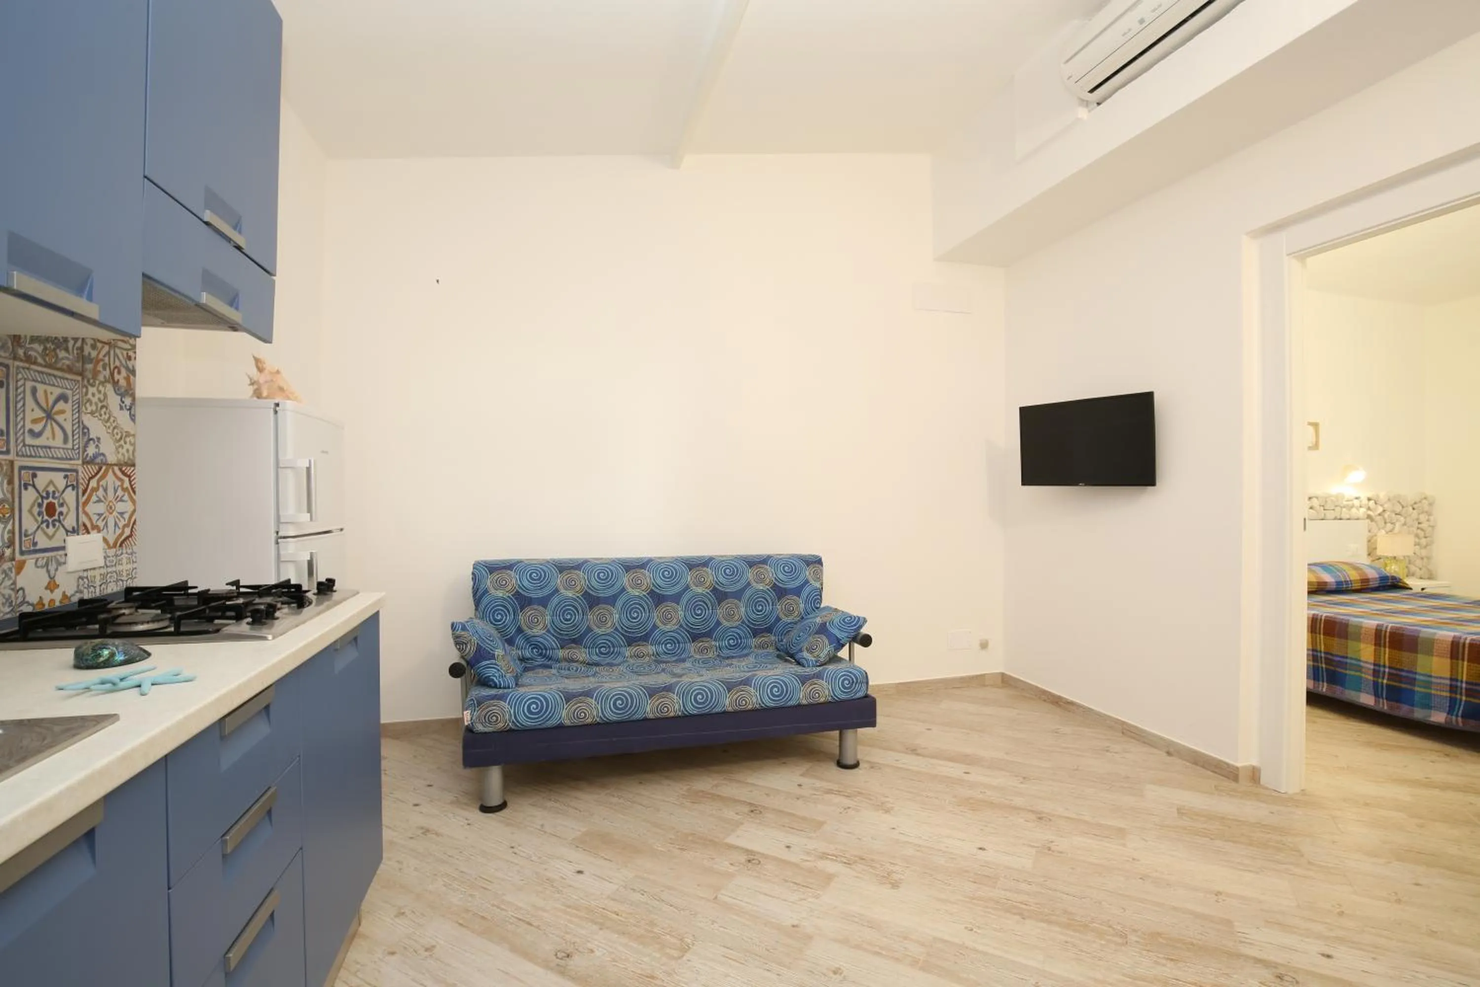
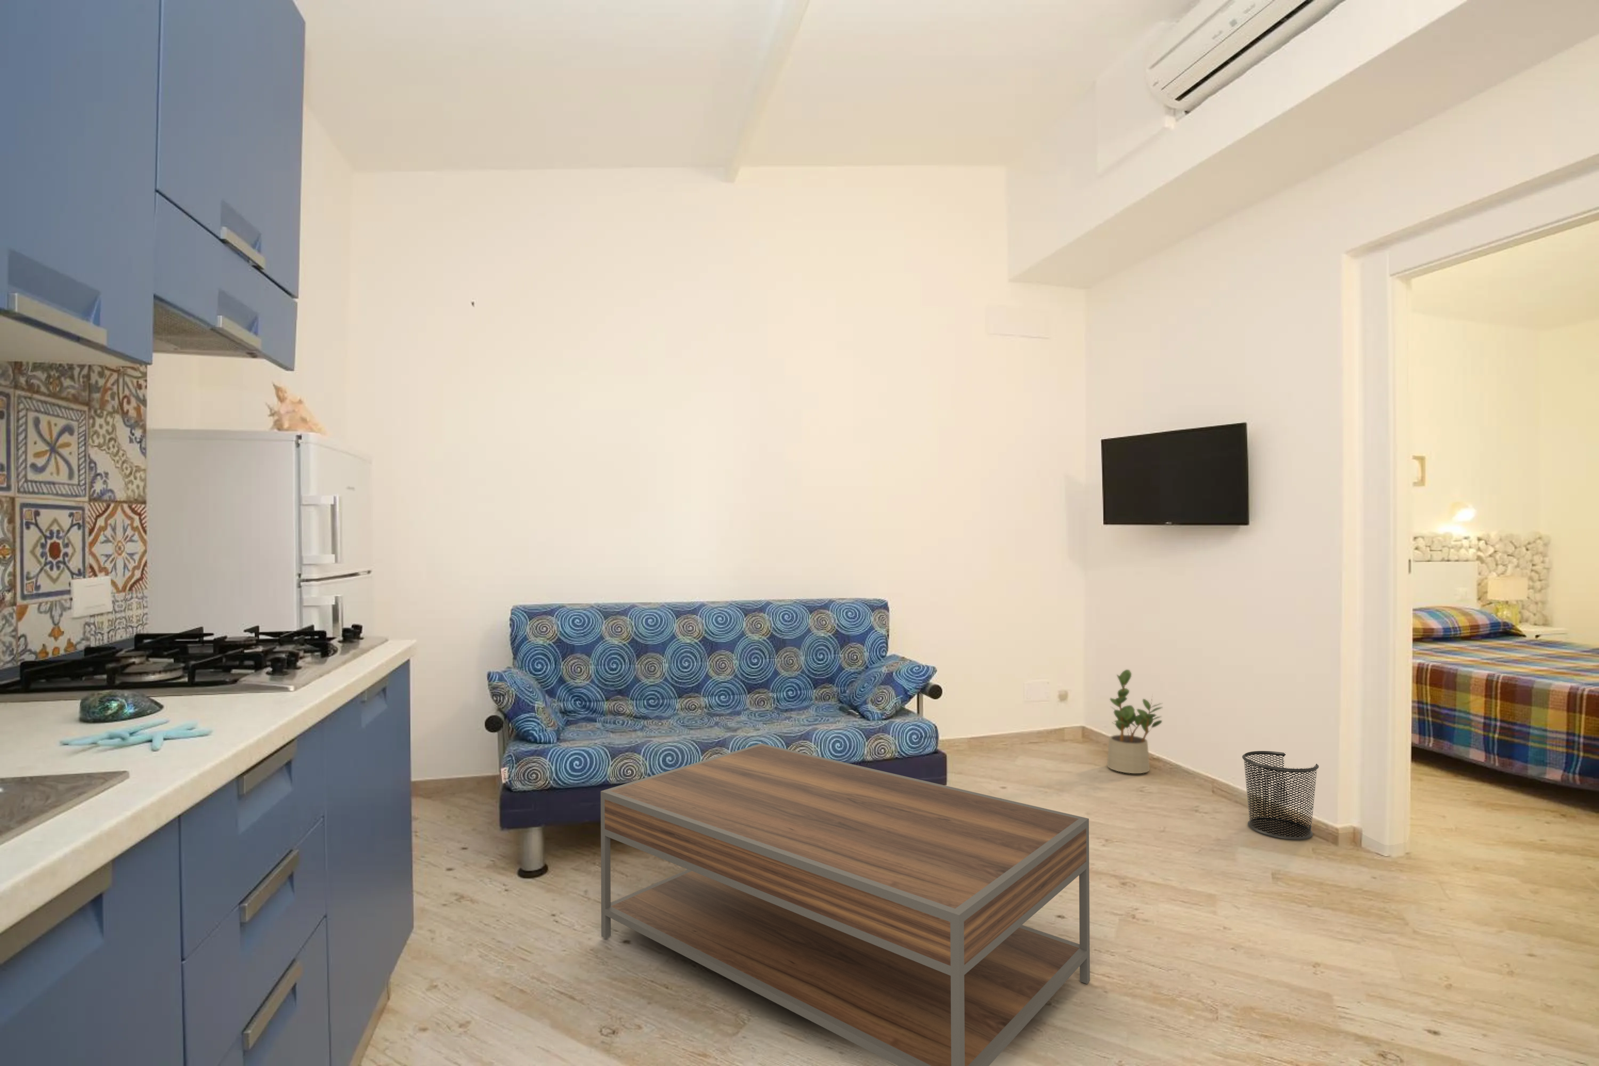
+ waste bin (1279, 795)
+ coffee table (835, 878)
+ potted plant (1135, 720)
